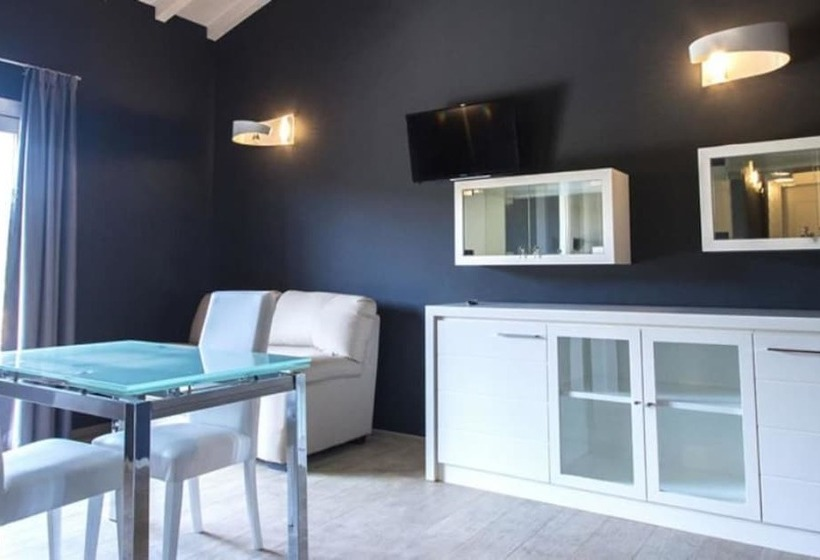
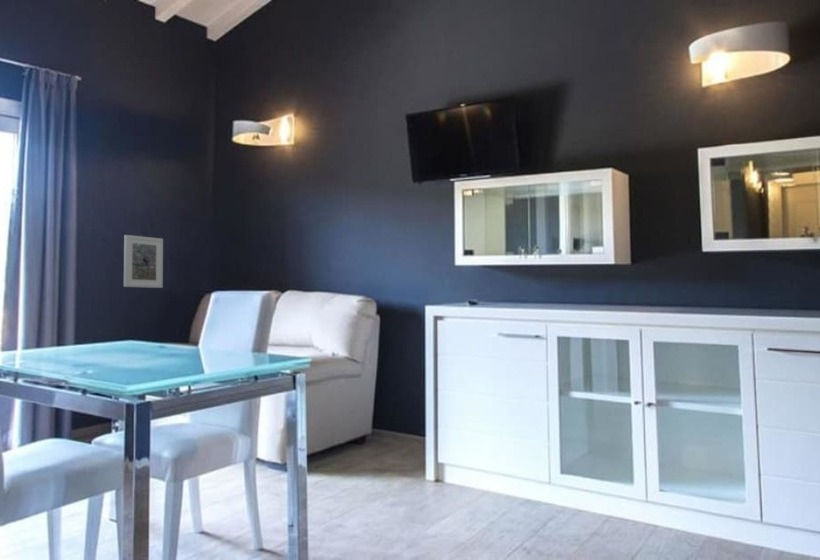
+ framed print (143, 262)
